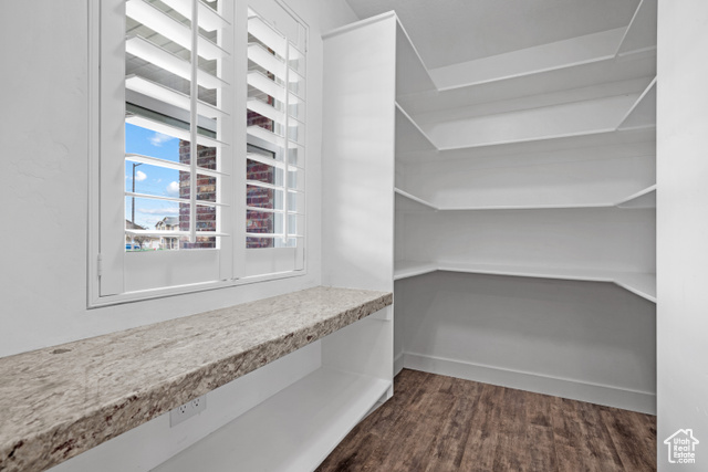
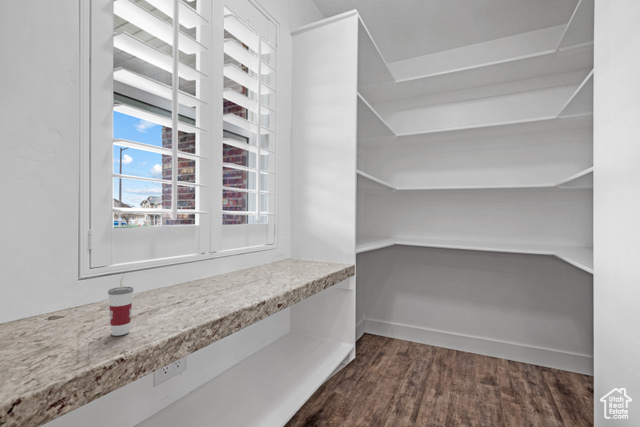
+ cup (120, 303)
